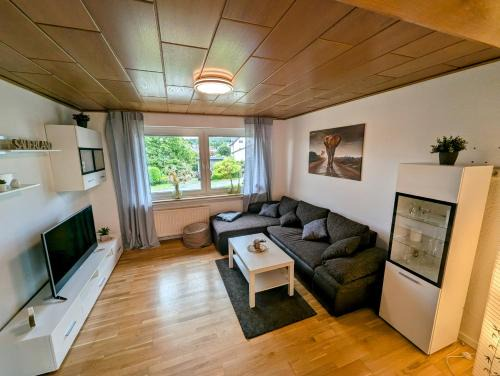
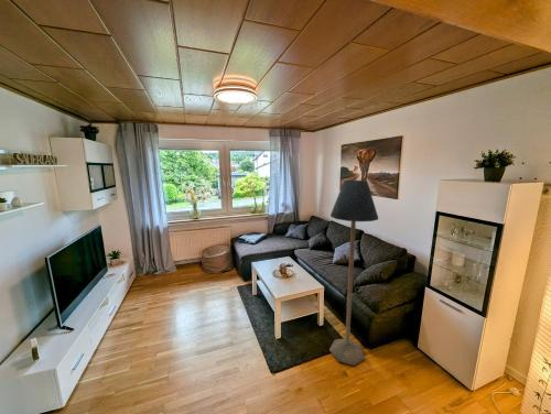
+ floor lamp (350, 271)
